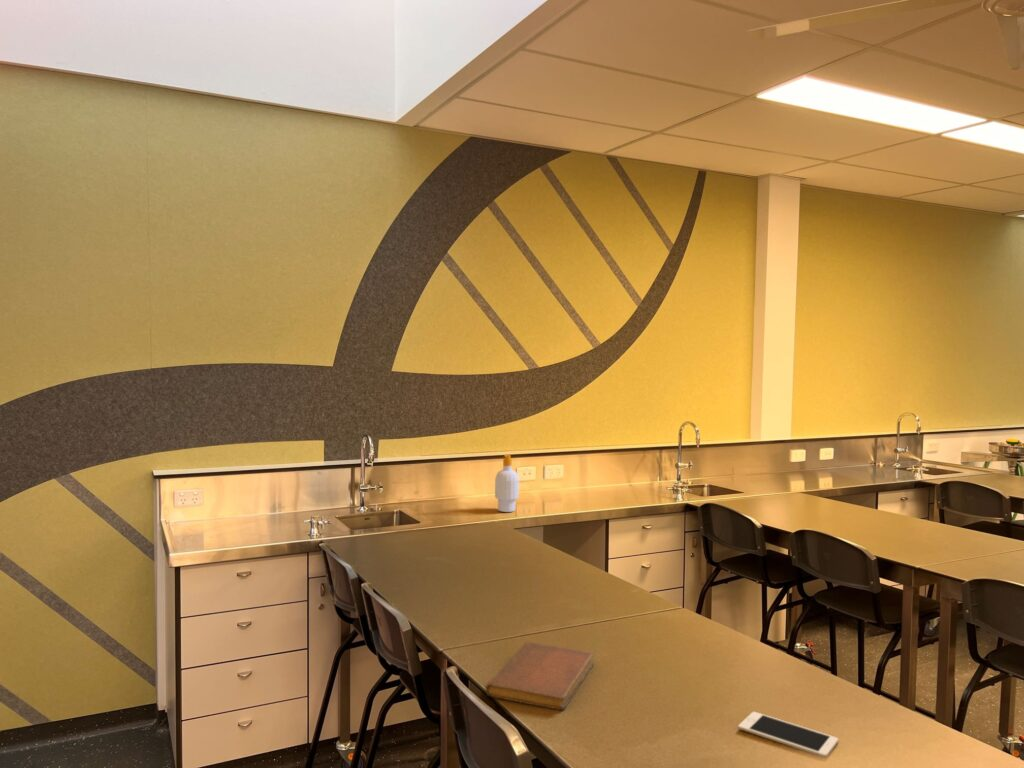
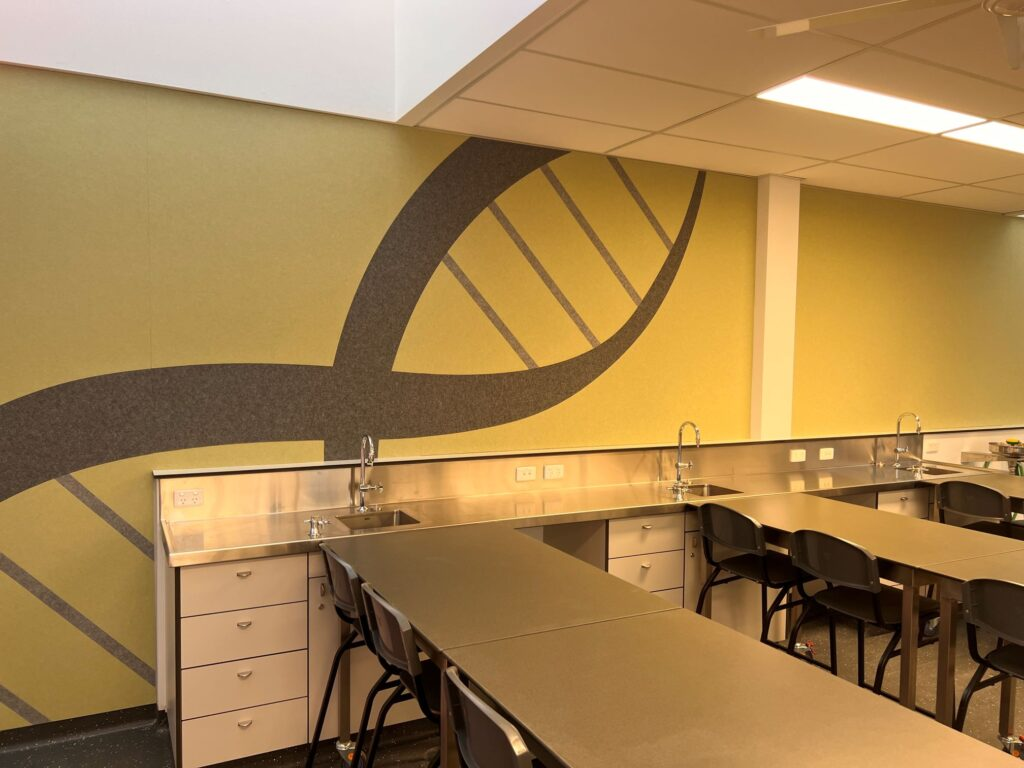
- soap bottle (507, 482)
- notebook (542, 672)
- cell phone (787, 733)
